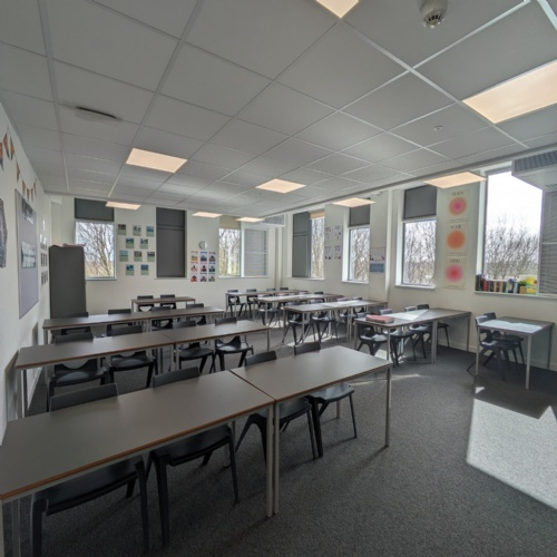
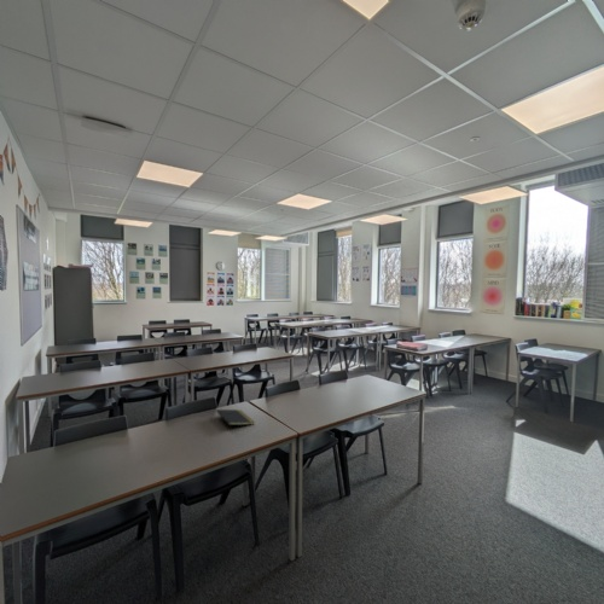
+ notepad (234, 417)
